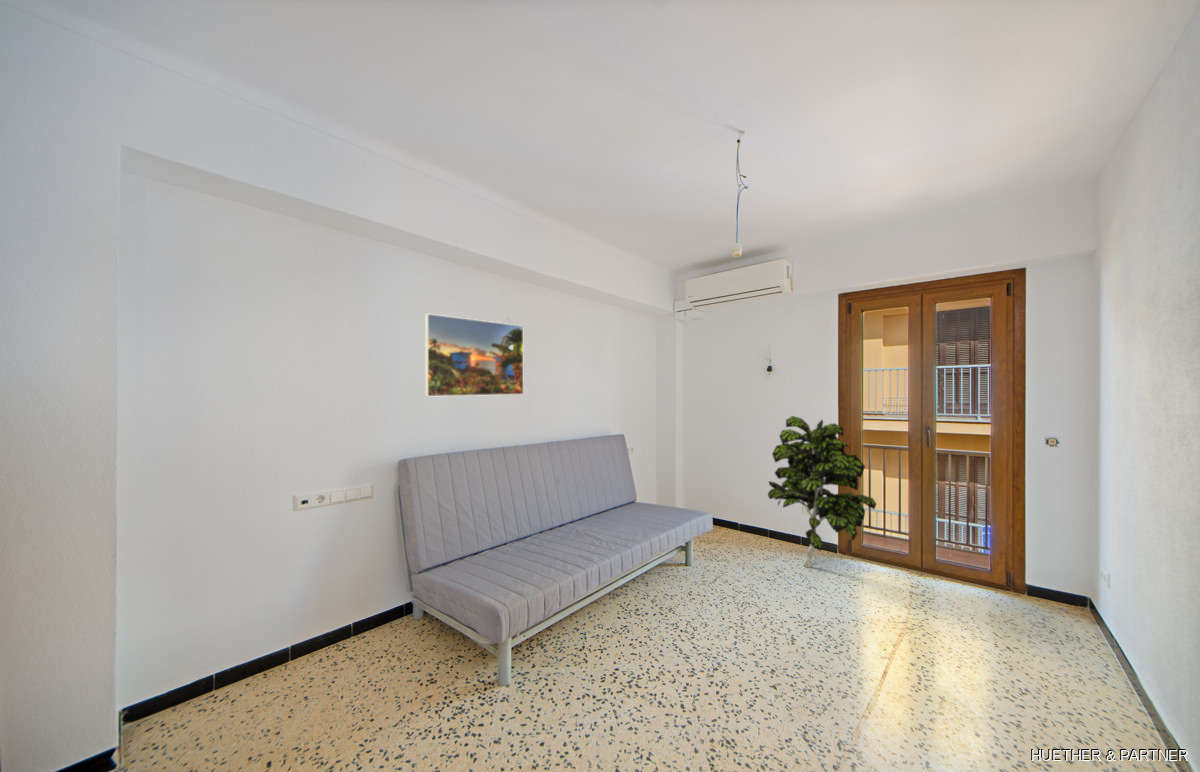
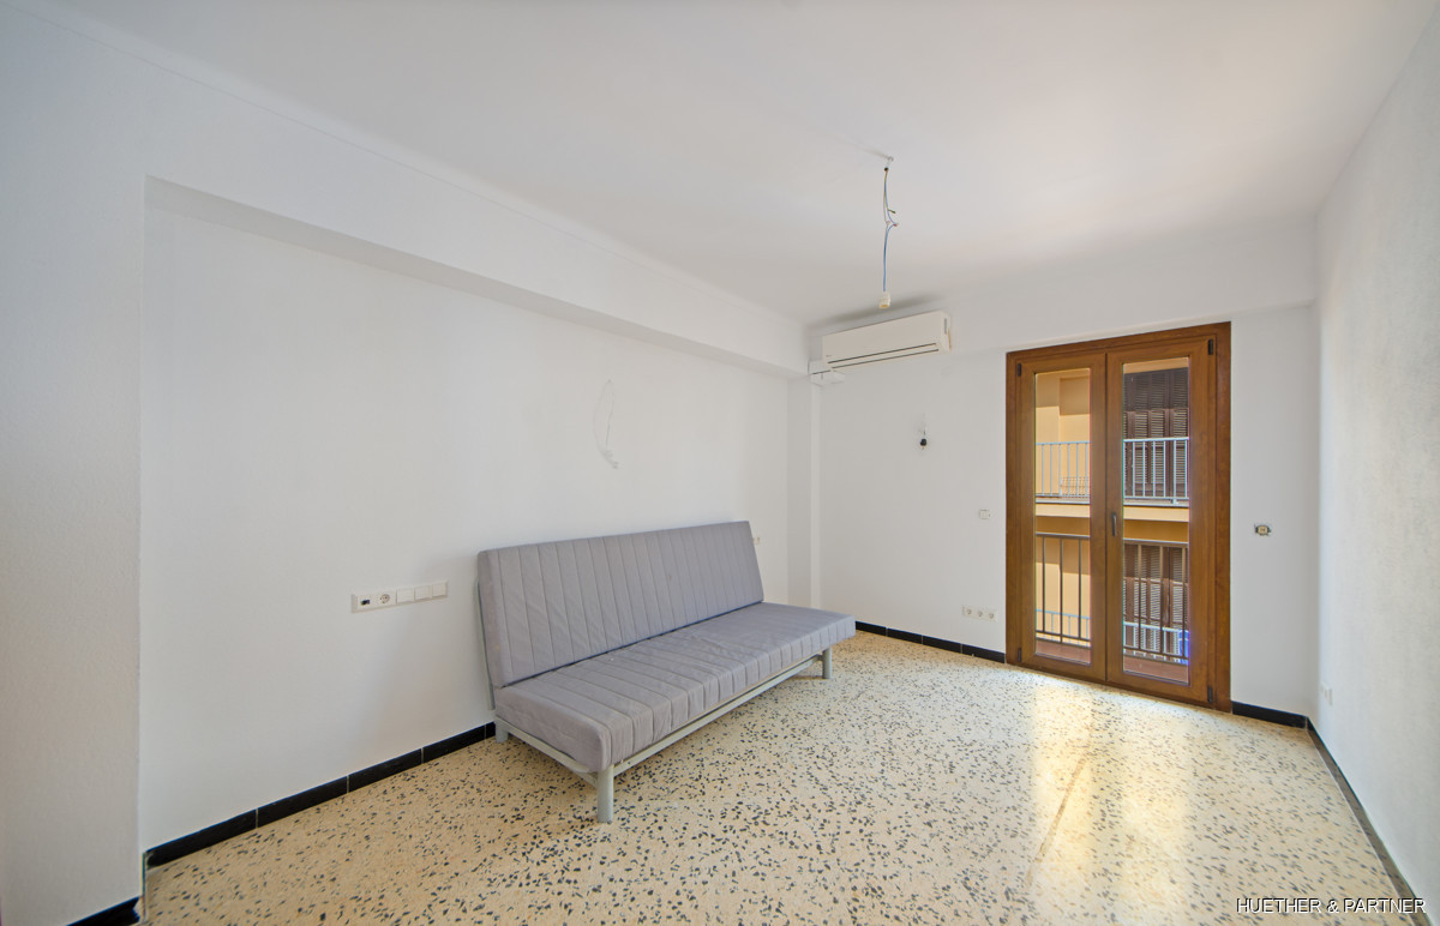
- indoor plant (817, 491)
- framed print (478, 357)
